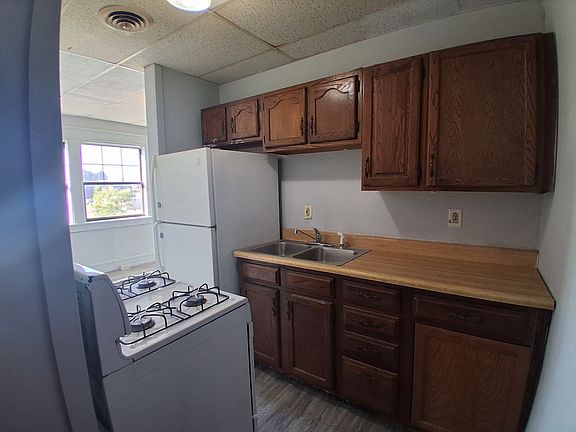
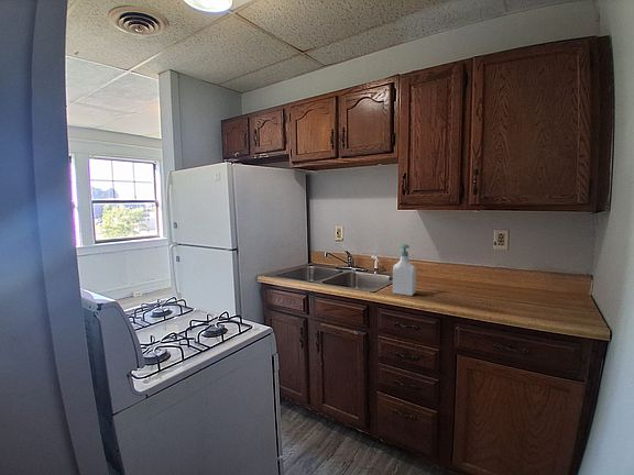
+ soap bottle (404, 268)
